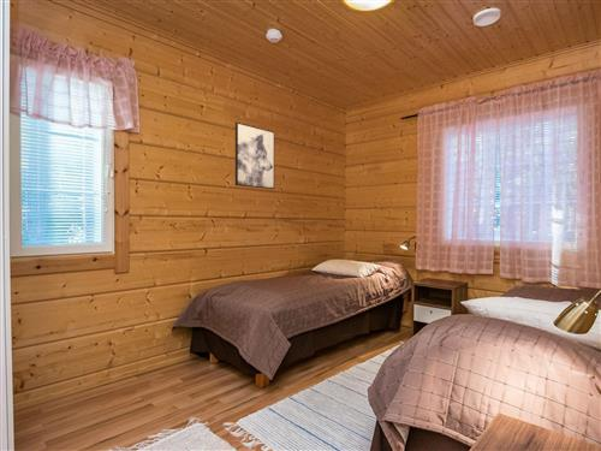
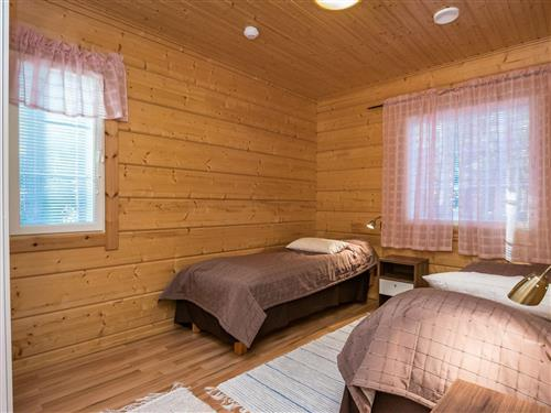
- wall art (255, 156)
